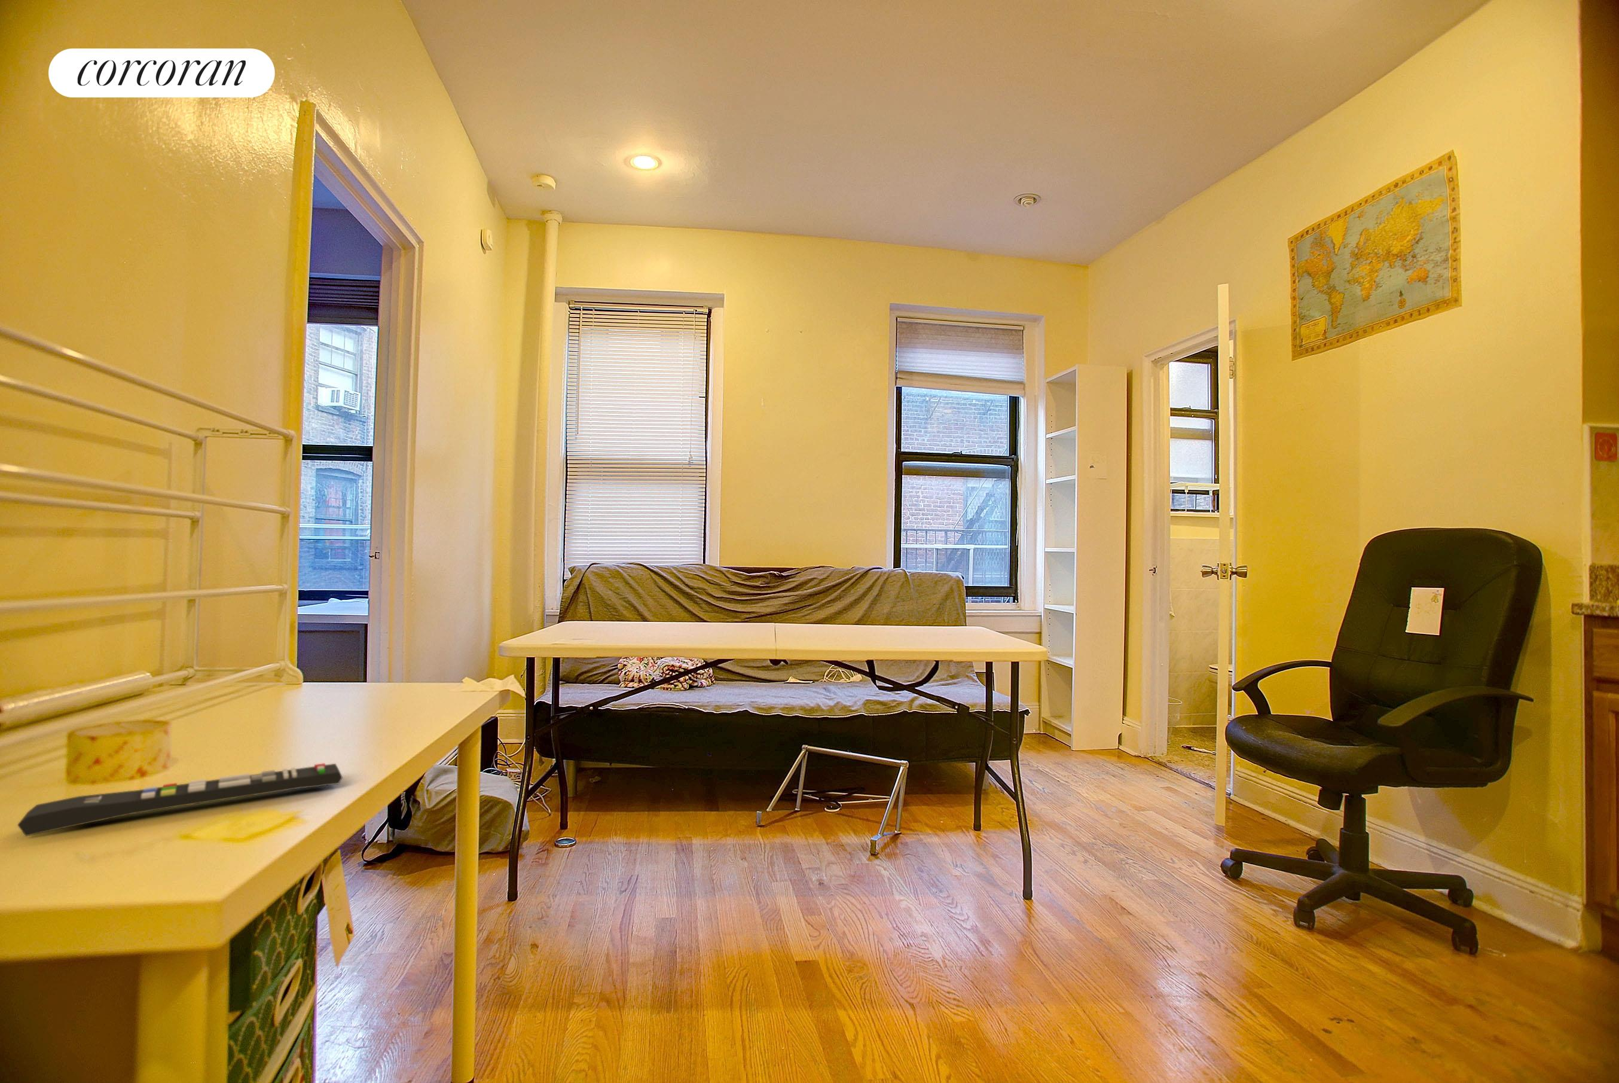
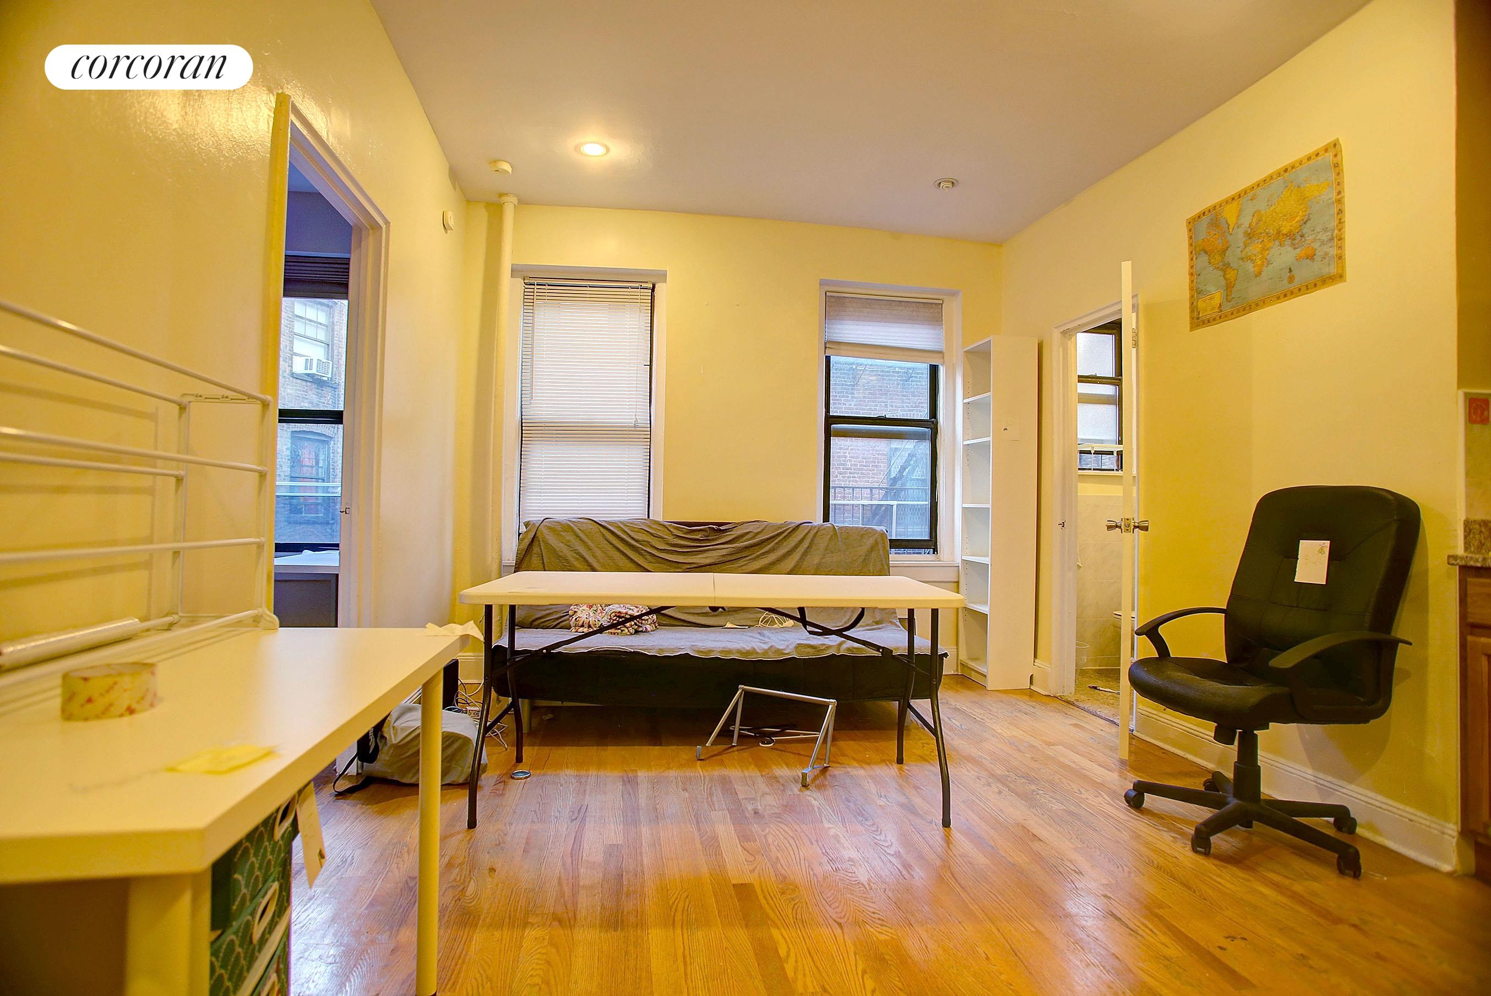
- remote control (198, 794)
